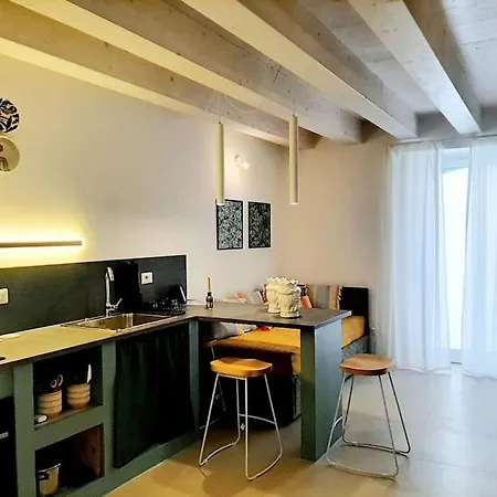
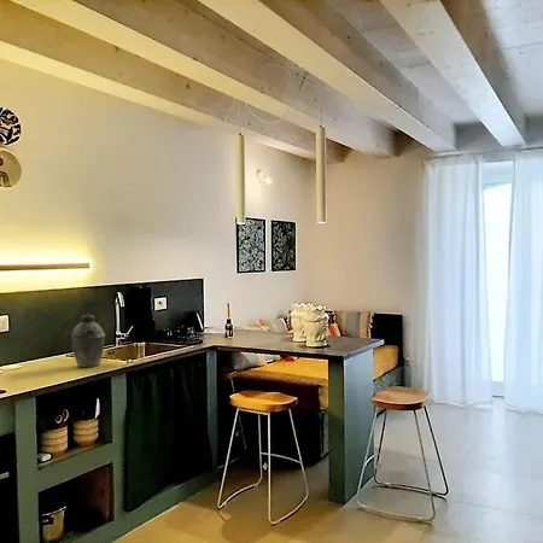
+ kettle (88, 339)
